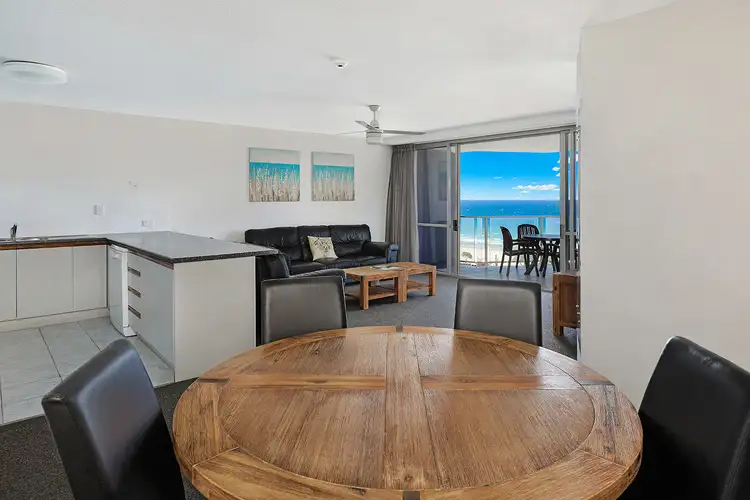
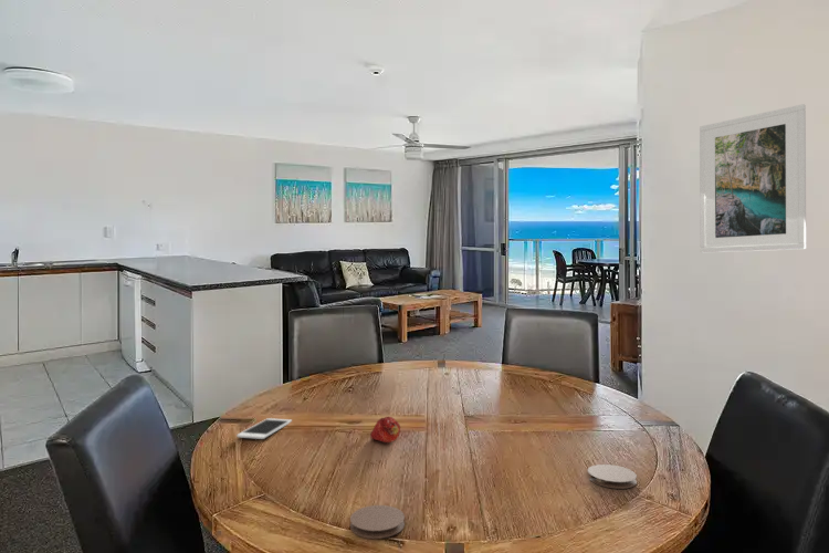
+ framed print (748, 184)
+ cell phone (265, 428)
+ coaster (377, 521)
+ fruit (386, 429)
+ coaster (611, 476)
